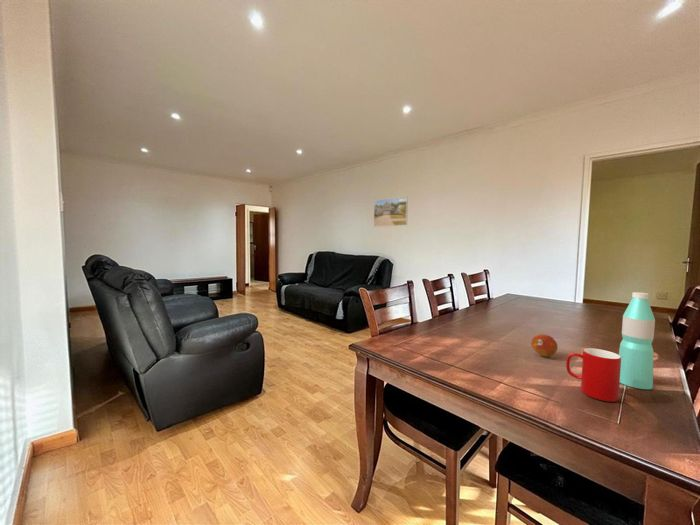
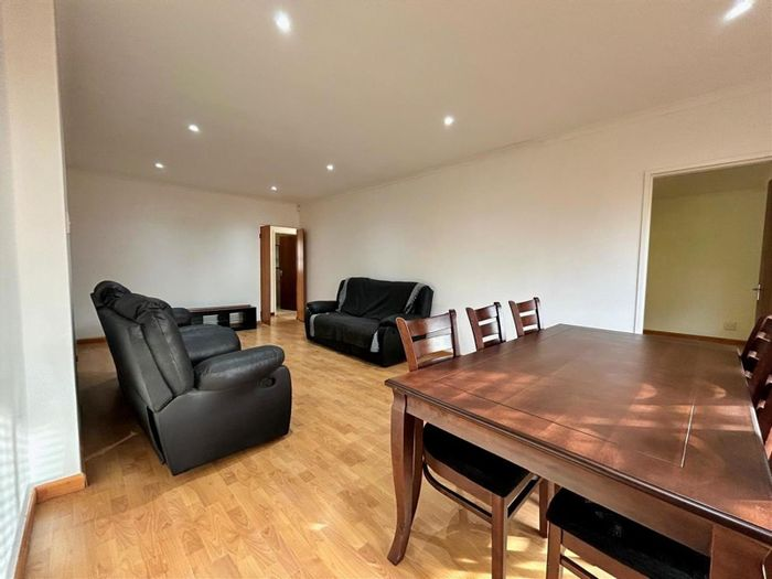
- cup (592, 371)
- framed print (389, 212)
- water bottle (636, 338)
- fruit (544, 345)
